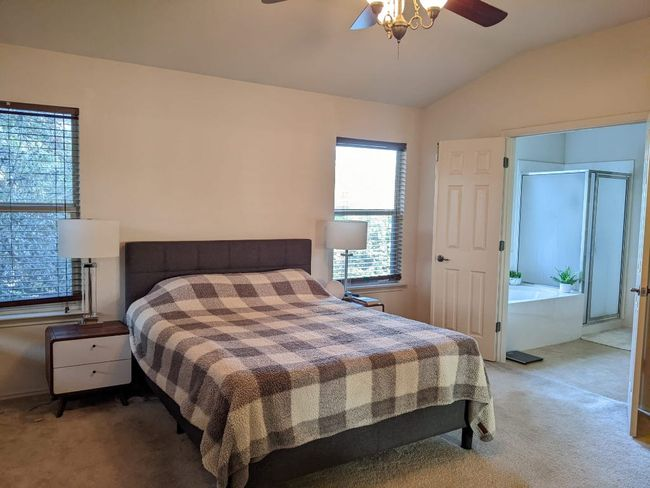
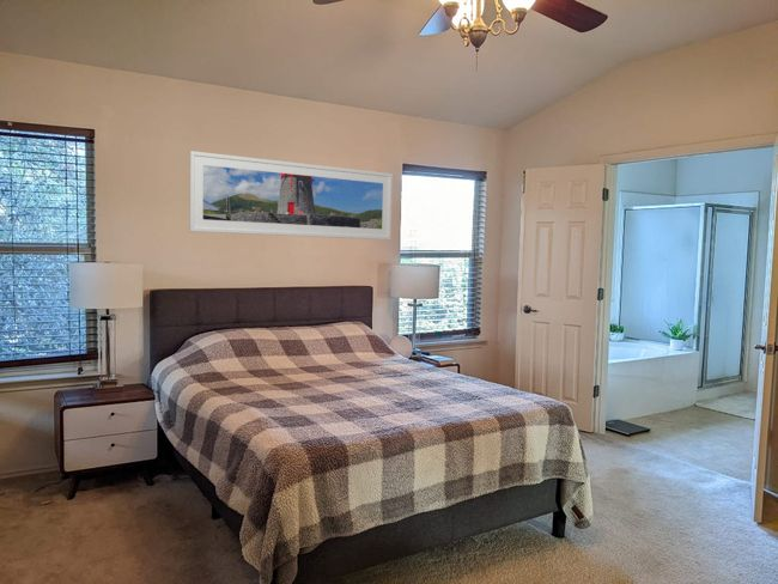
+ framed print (299, 200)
